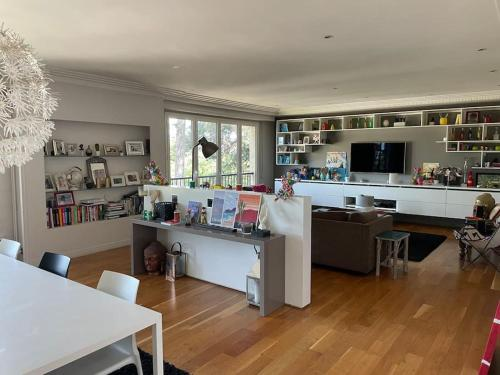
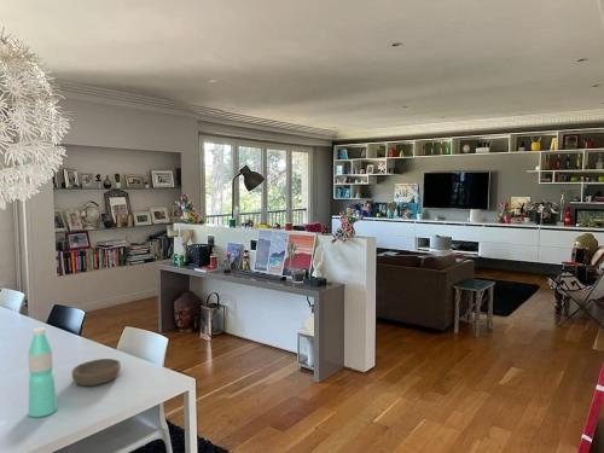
+ water bottle (41, 370)
+ bowl (97, 372)
